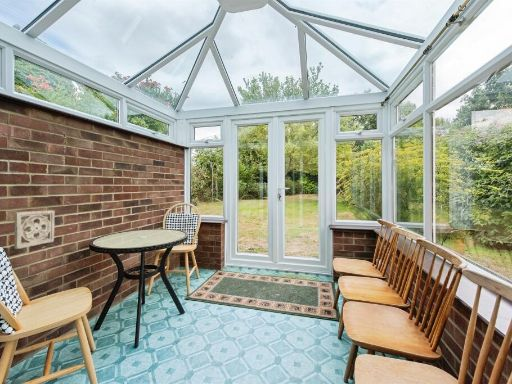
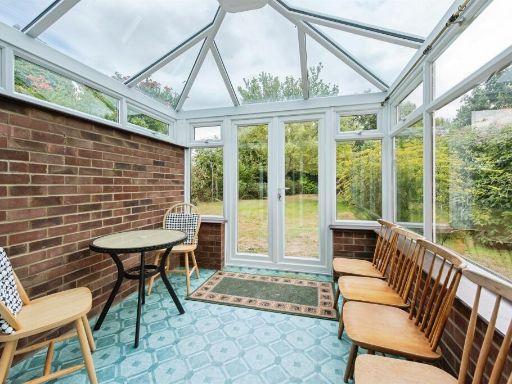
- wall ornament (35, 228)
